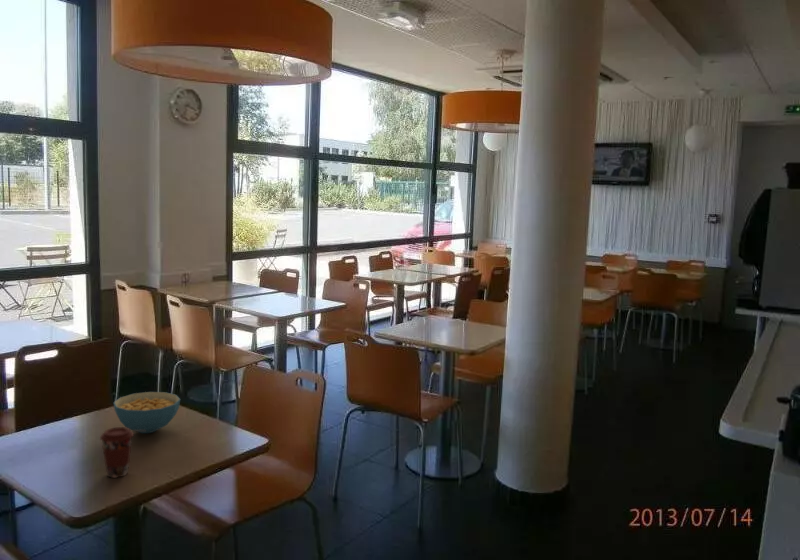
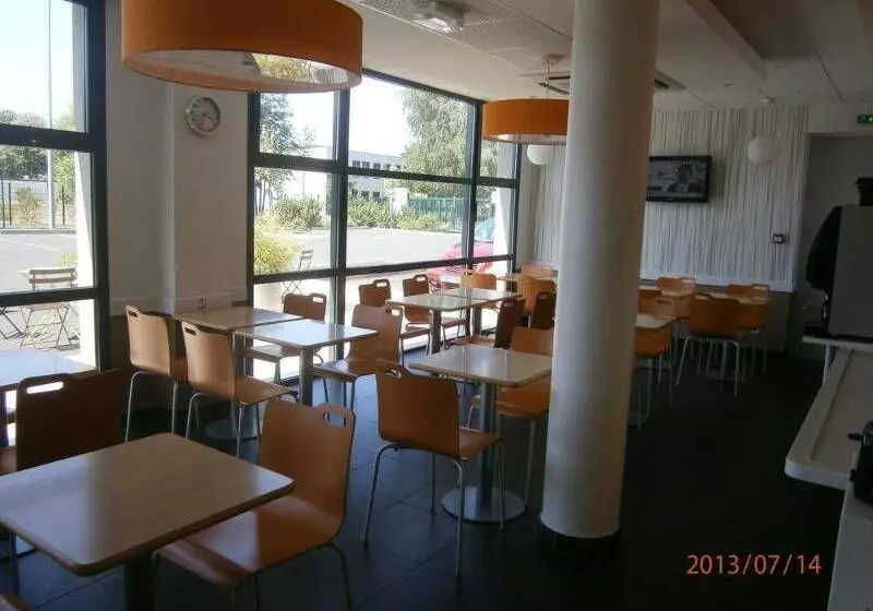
- cereal bowl (147, 415)
- coffee cup (117, 452)
